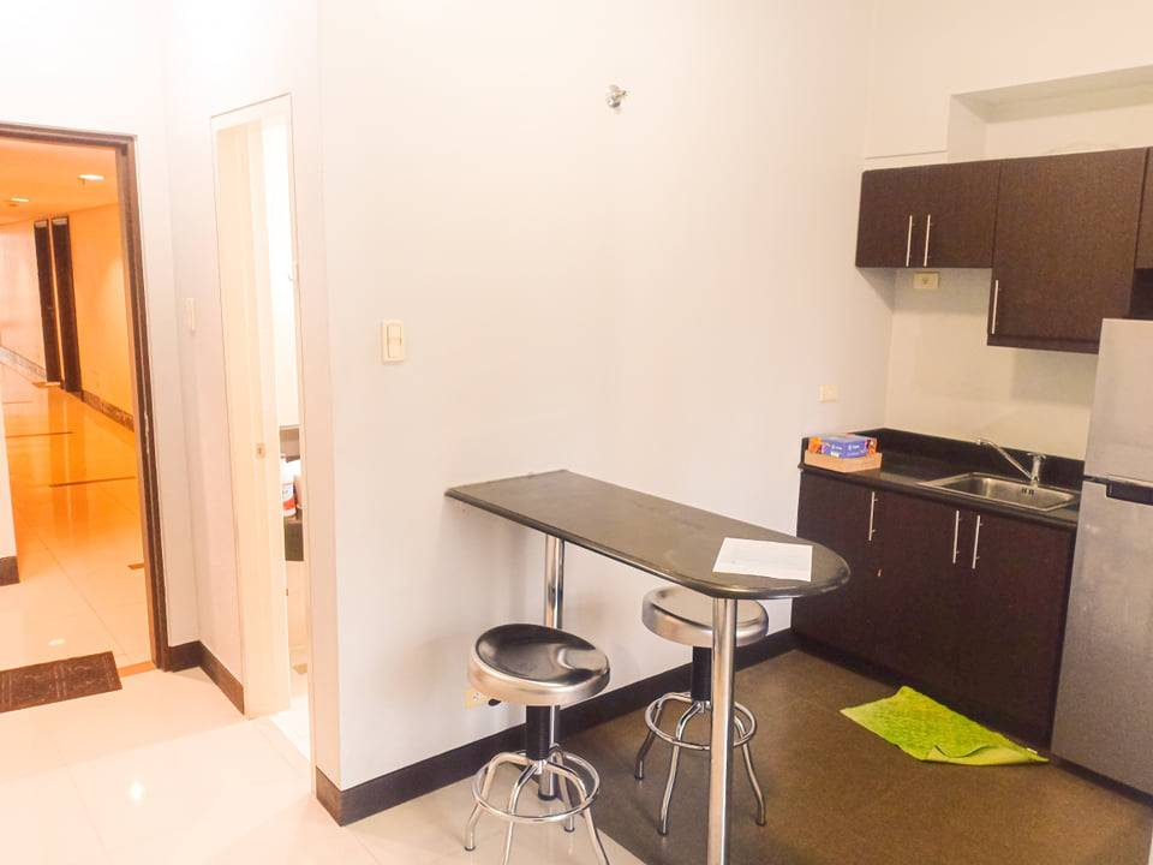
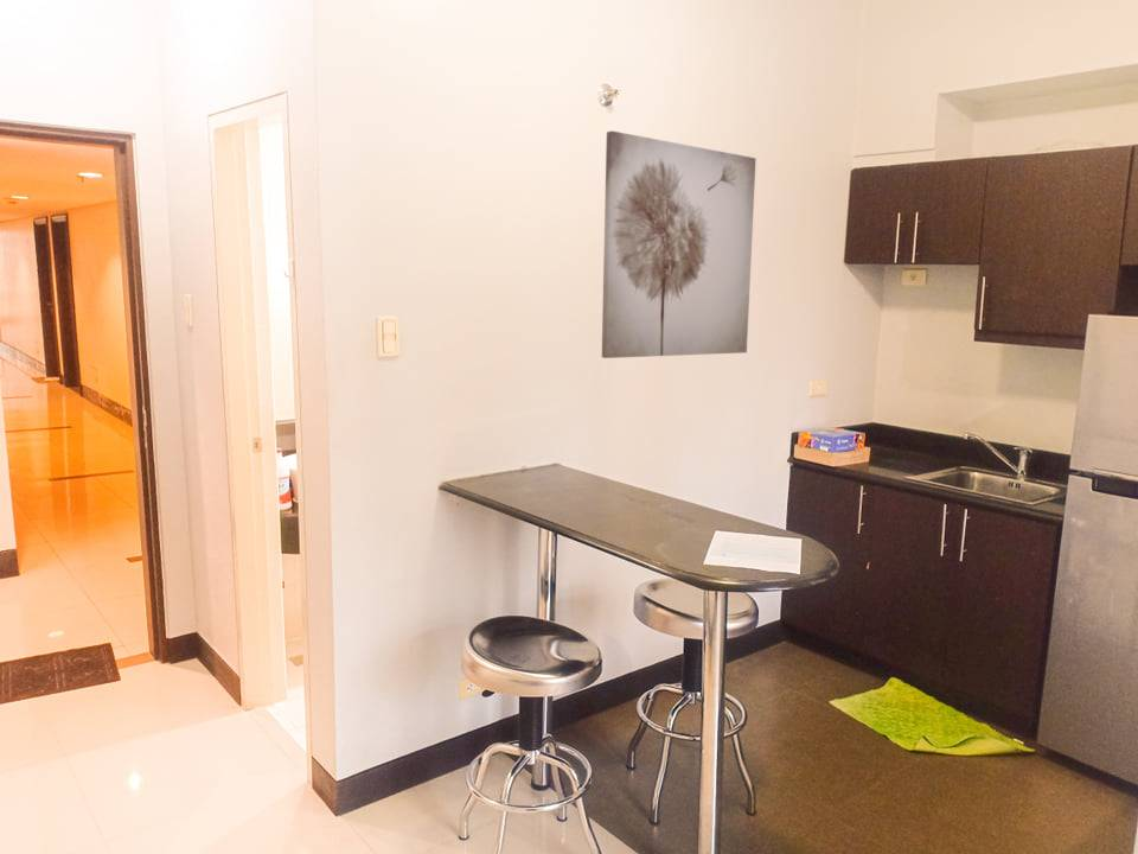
+ wall art (683, 251)
